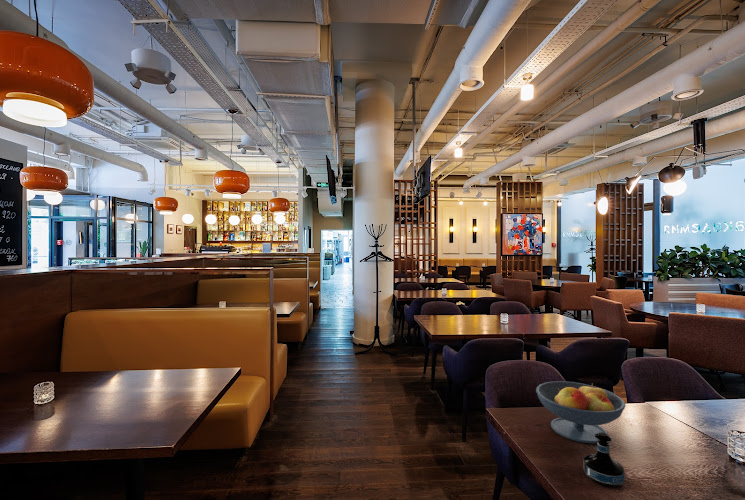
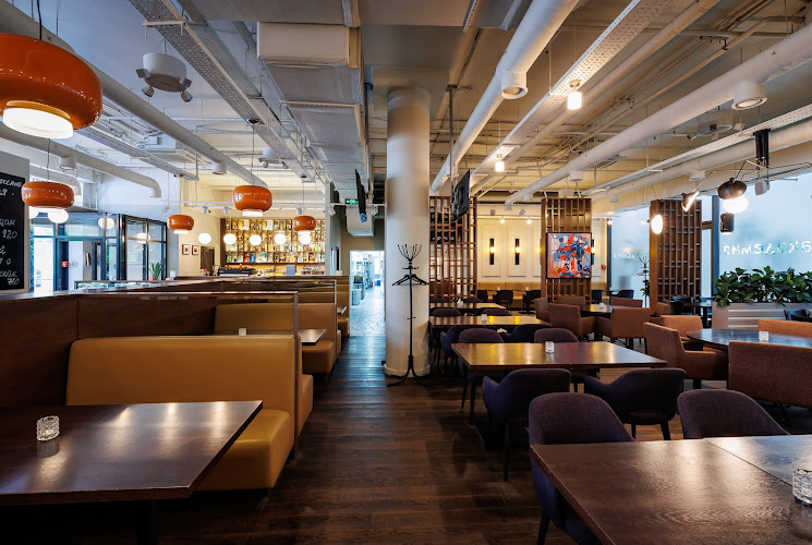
- fruit bowl (578, 406)
- tequila bottle (603, 455)
